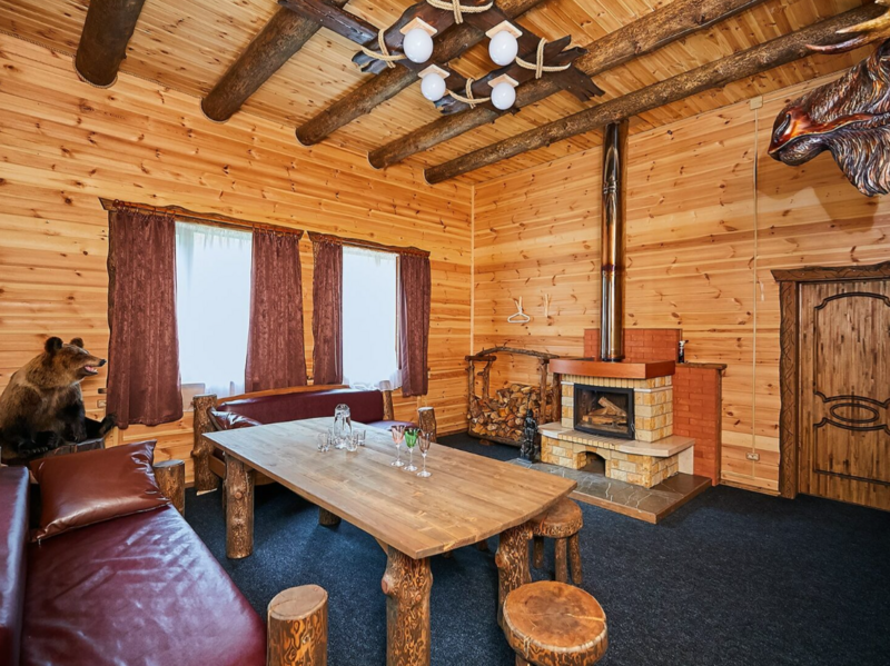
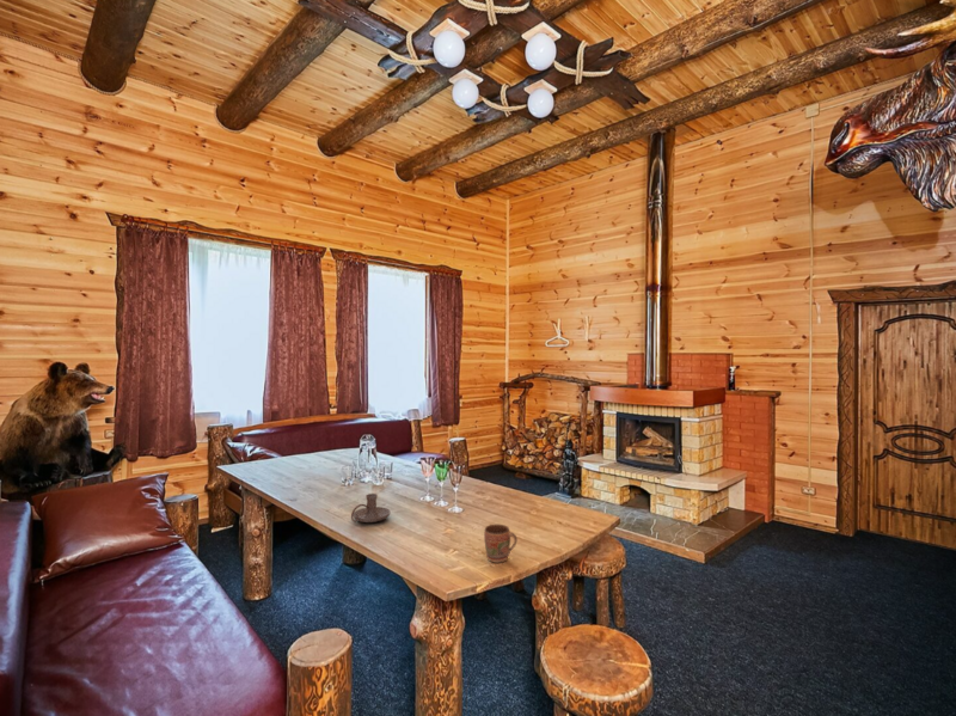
+ candle holder (368, 508)
+ mug (498, 544)
